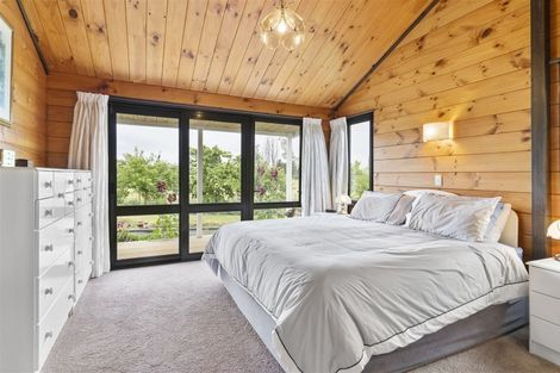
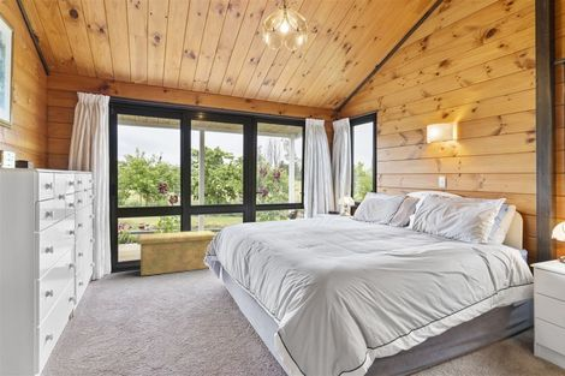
+ storage bench (177, 251)
